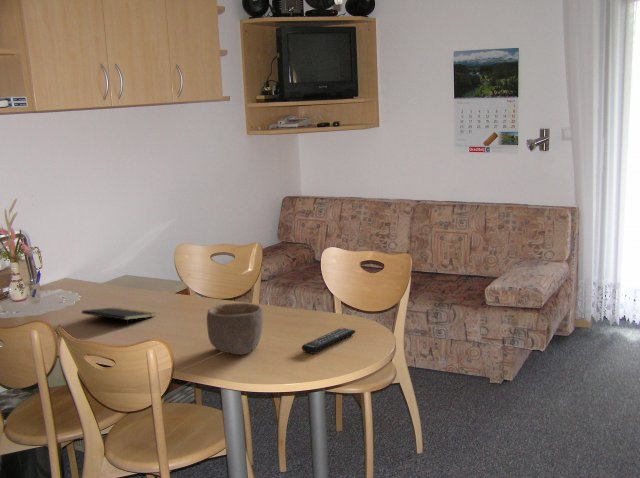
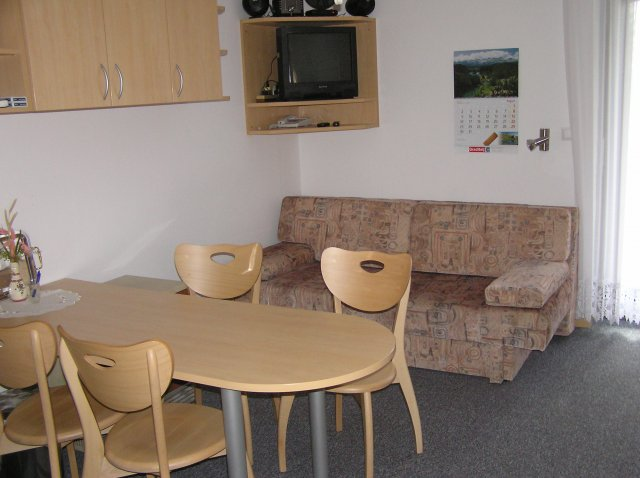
- remote control (329, 339)
- notepad (118, 313)
- bowl (235, 329)
